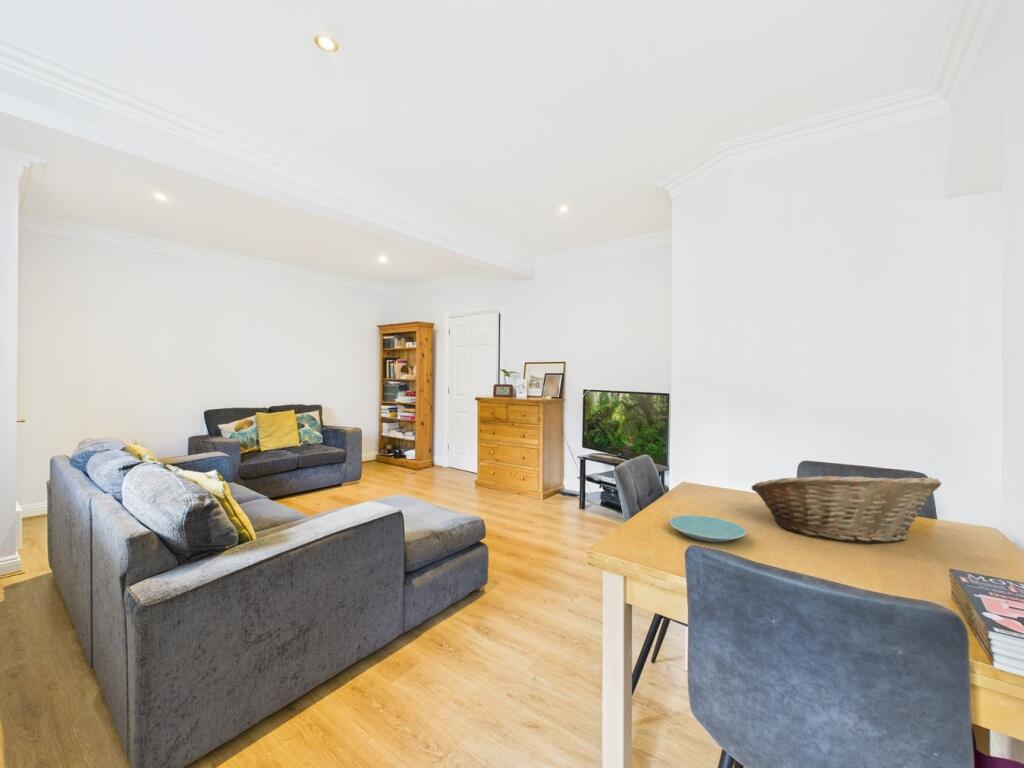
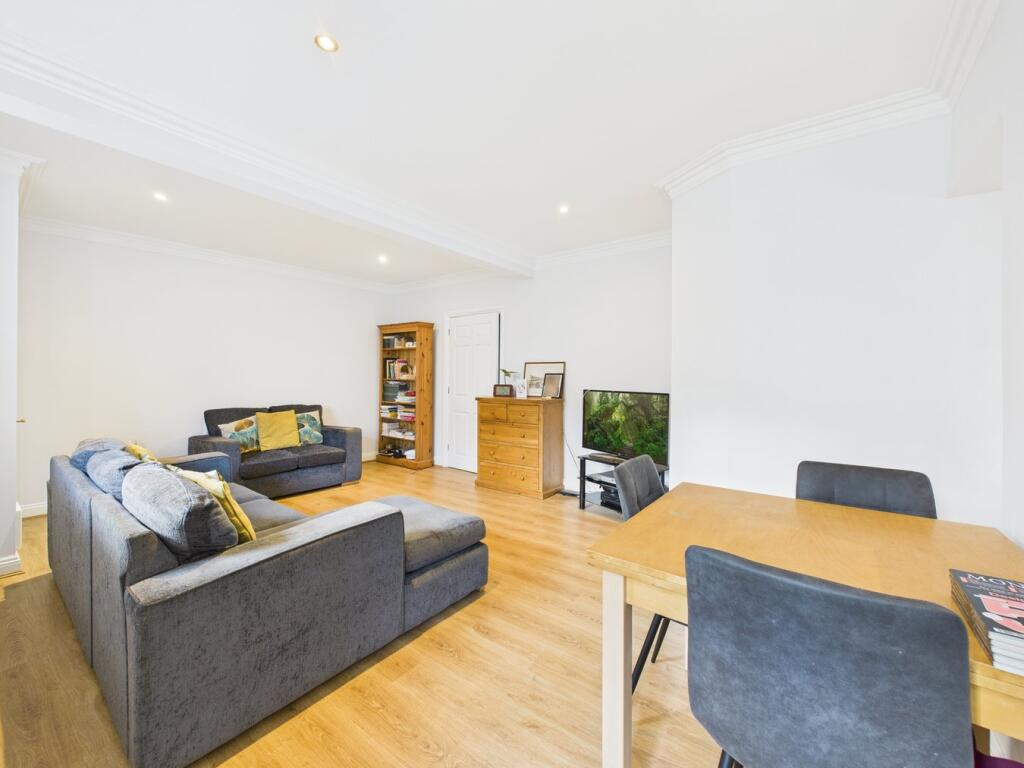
- fruit basket (839, 498)
- plate (706, 529)
